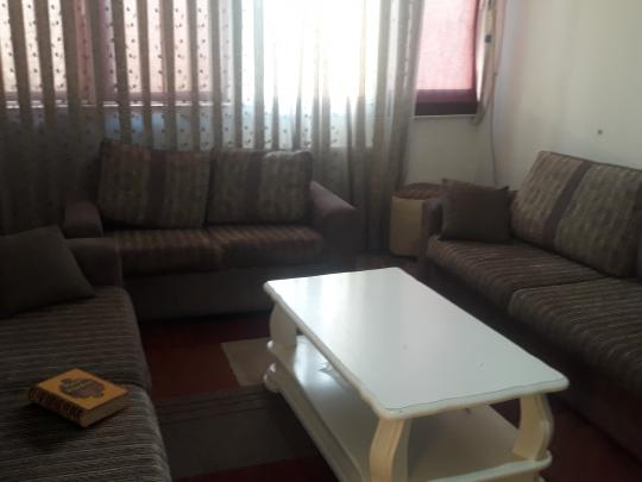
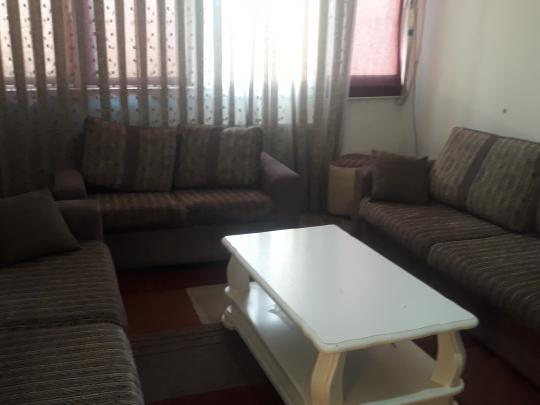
- hardback book (78, 396)
